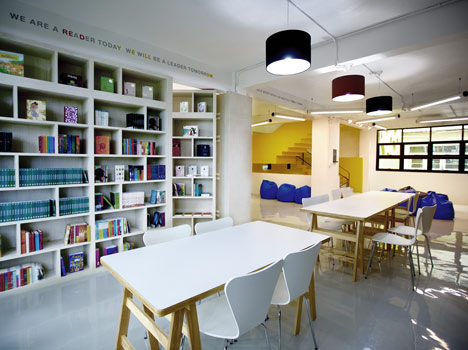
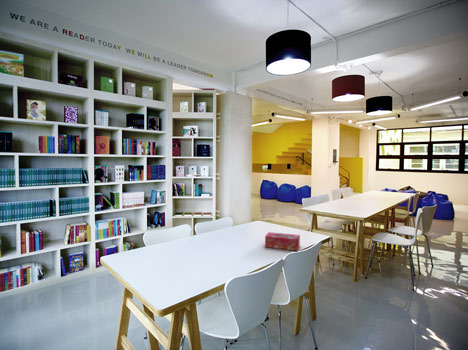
+ tissue box (282, 240)
